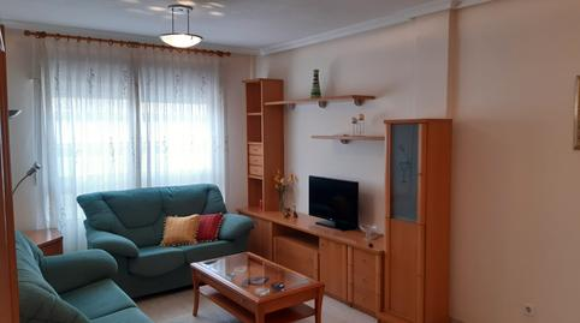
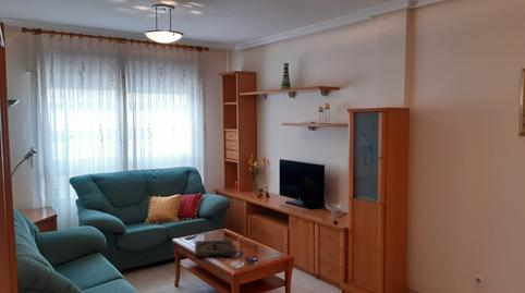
+ wooden tray (213, 245)
